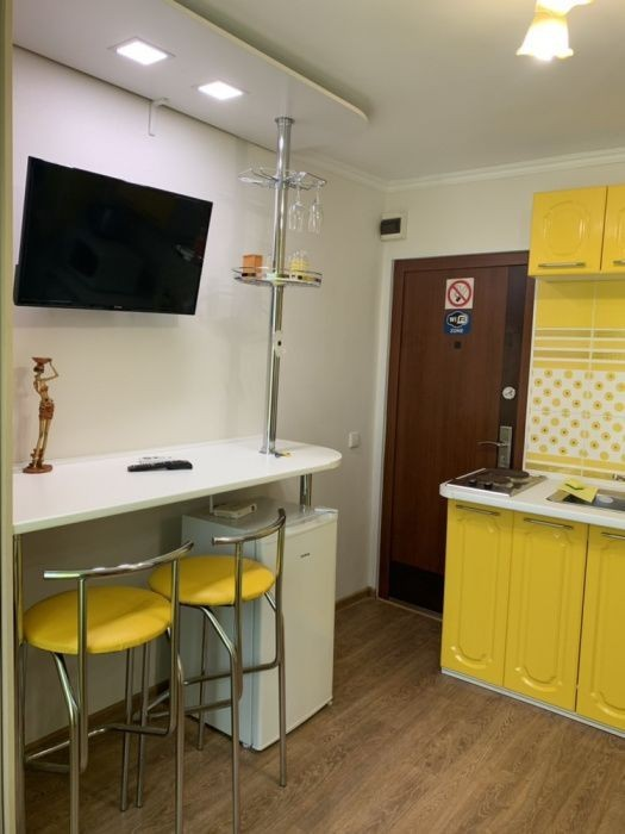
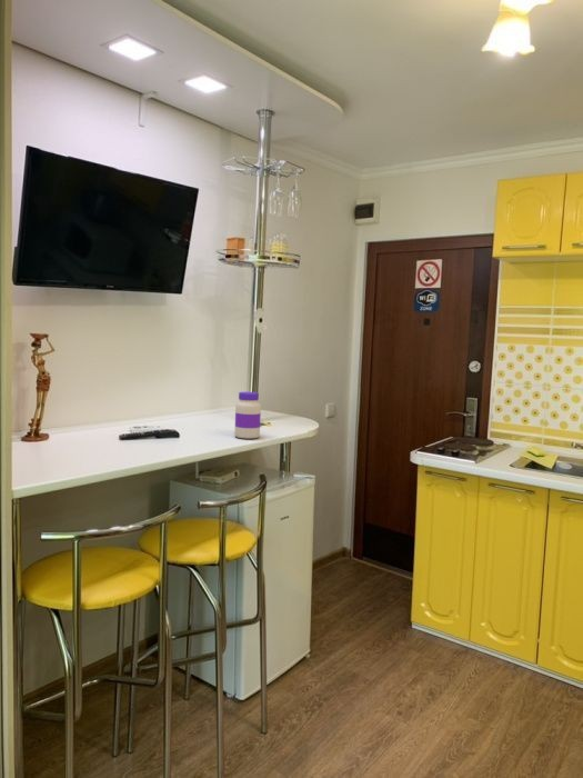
+ jar (248, 415)
